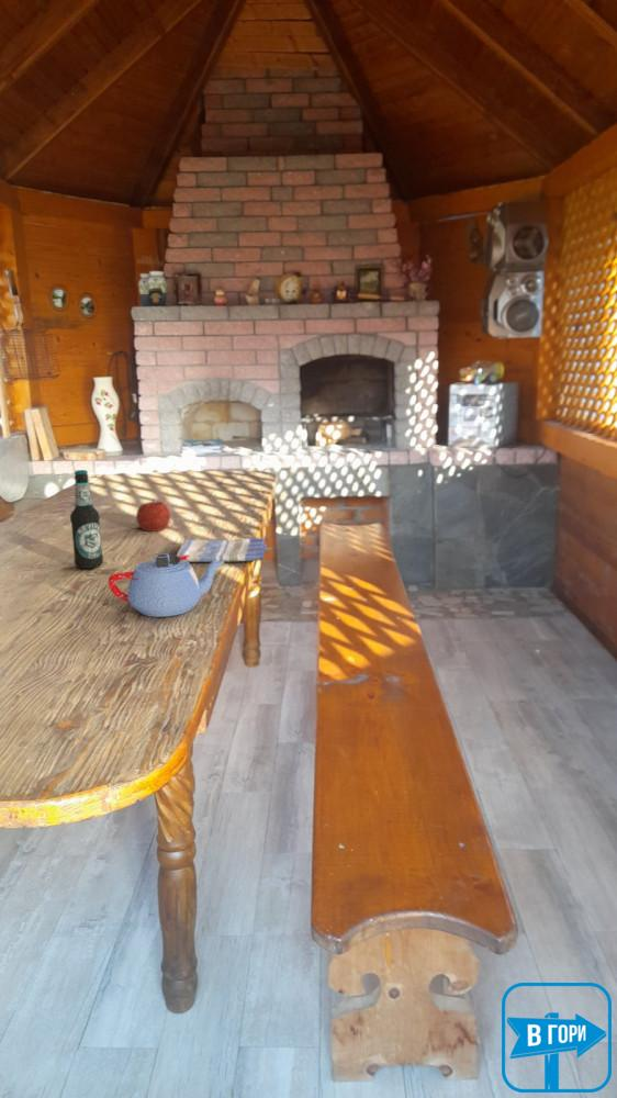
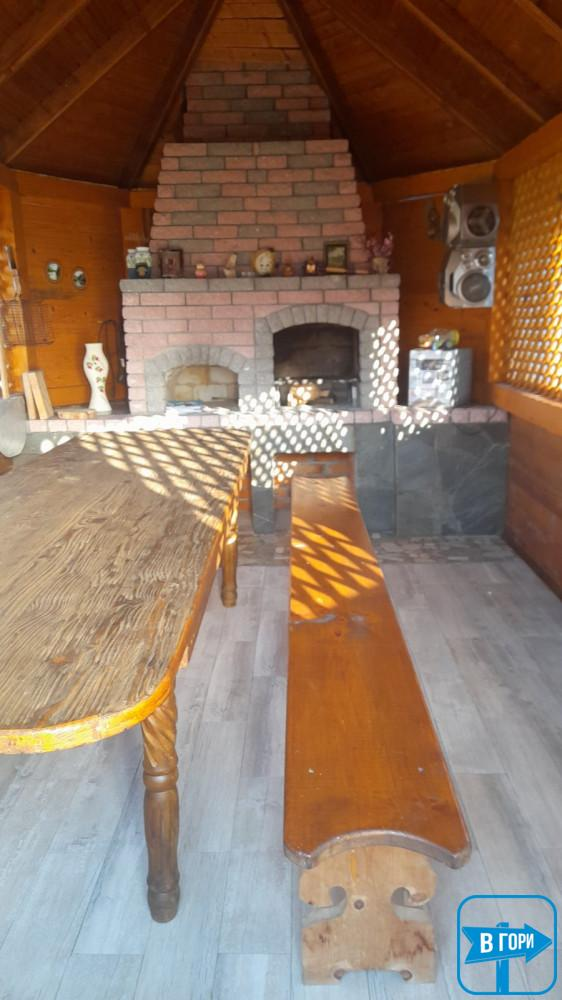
- fruit (154, 514)
- dish towel (222, 549)
- teapot (167, 582)
- bottle (85, 518)
